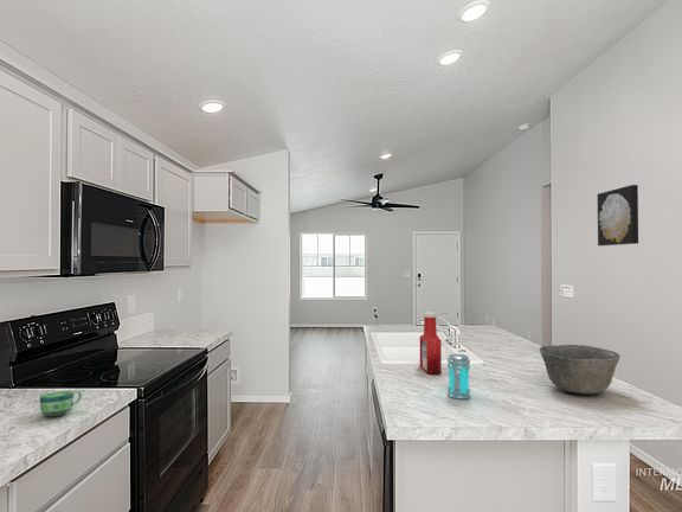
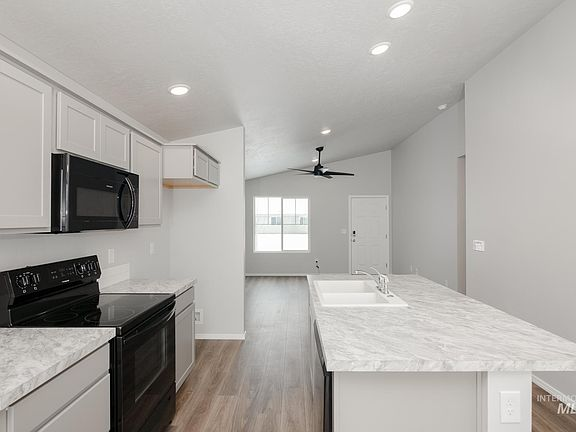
- cup (60, 402)
- wall art (617, 217)
- jar (458, 375)
- soap bottle (430, 341)
- bowl (578, 370)
